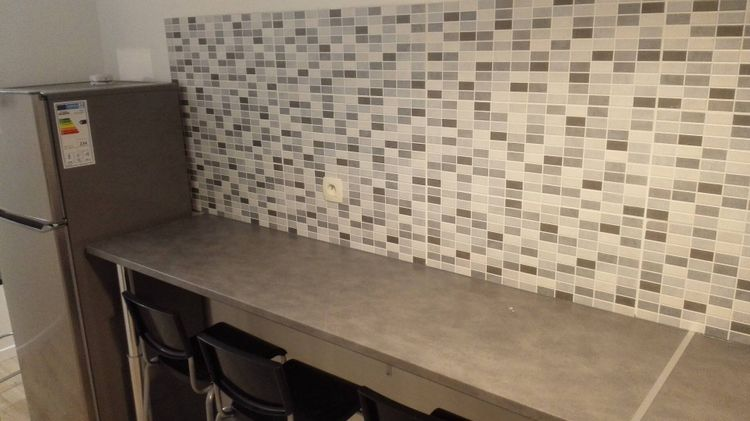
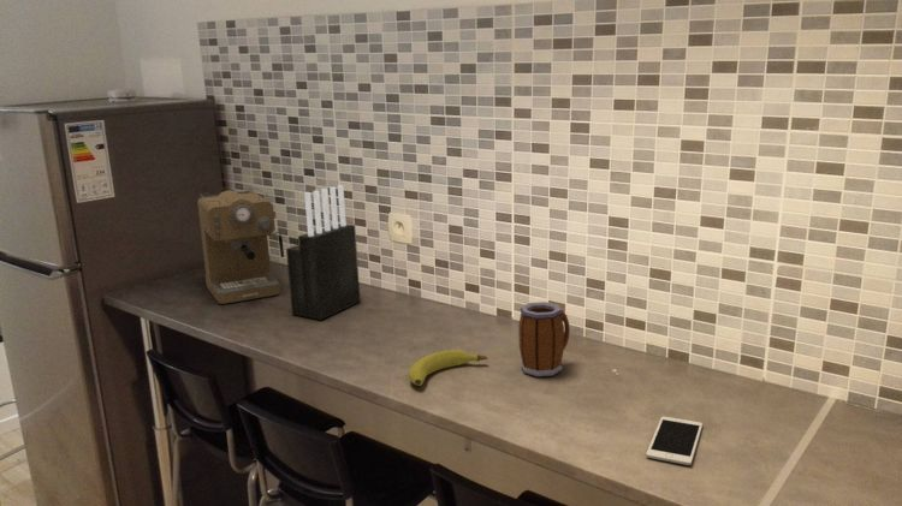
+ knife block (319, 249)
+ cell phone (675, 439)
+ mug (544, 337)
+ coffee maker (244, 243)
+ fruit (444, 367)
